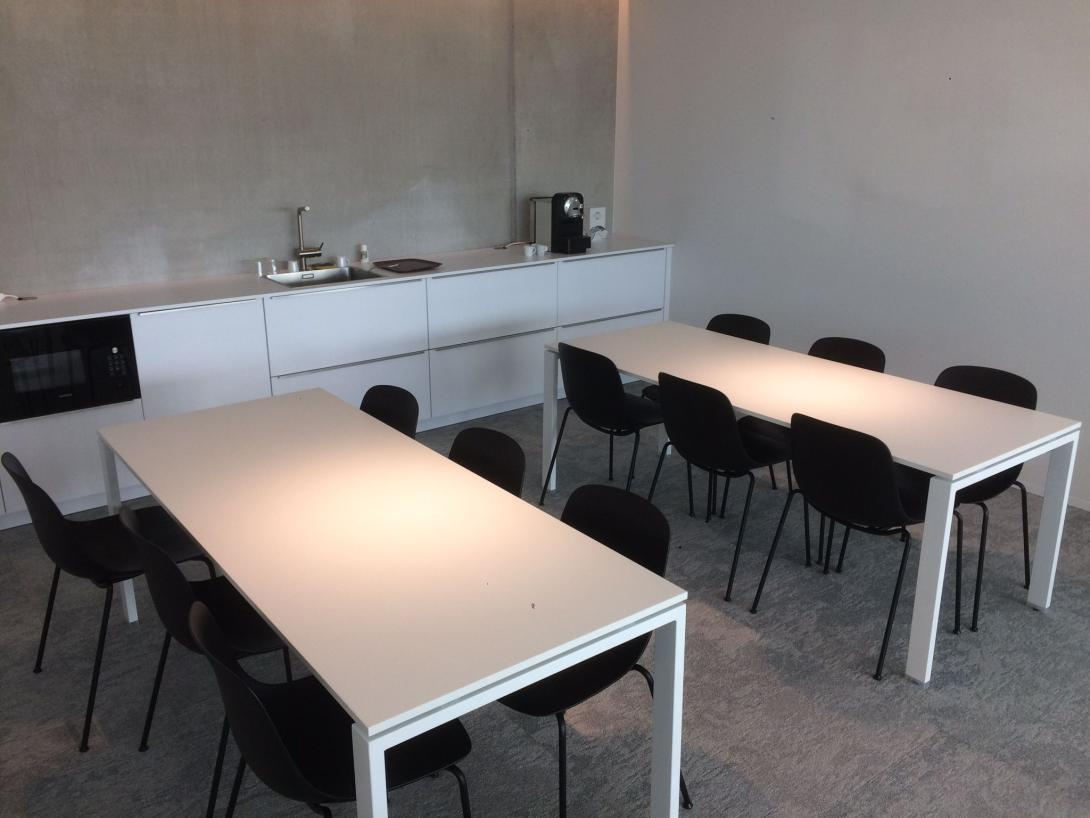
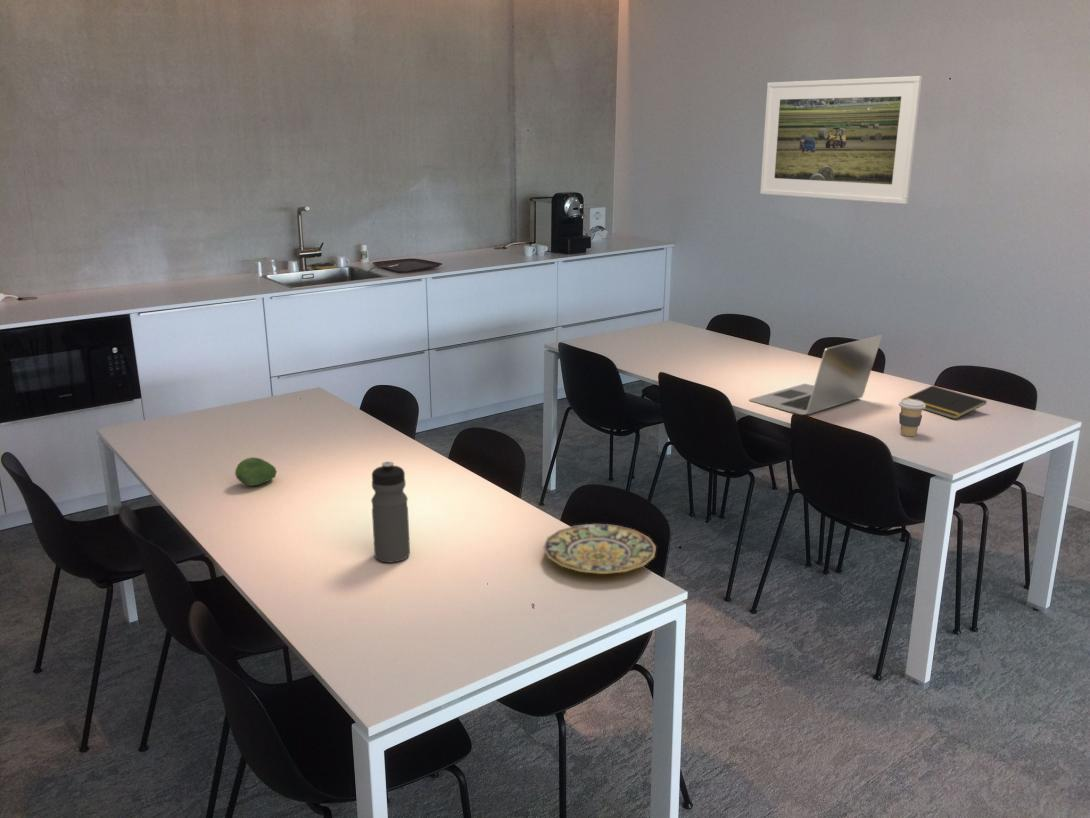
+ laptop (818, 370)
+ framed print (834, 140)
+ fruit (256, 470)
+ water bottle (390, 509)
+ plate (599, 552)
+ coffee cup (910, 418)
+ notepad (943, 401)
